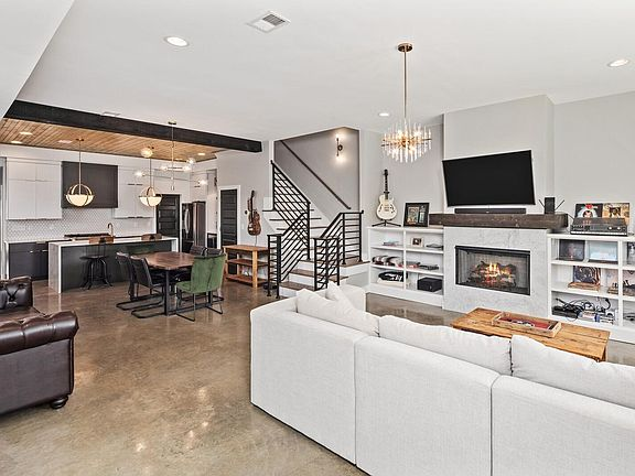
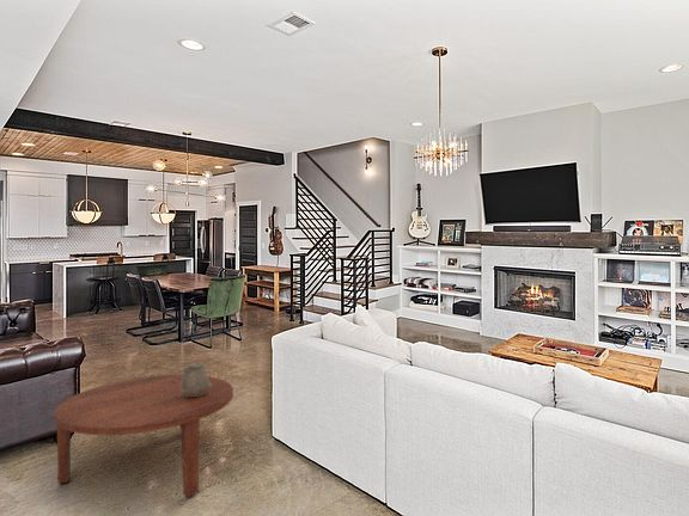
+ ceramic cup (194, 380)
+ coffee table (151, 430)
